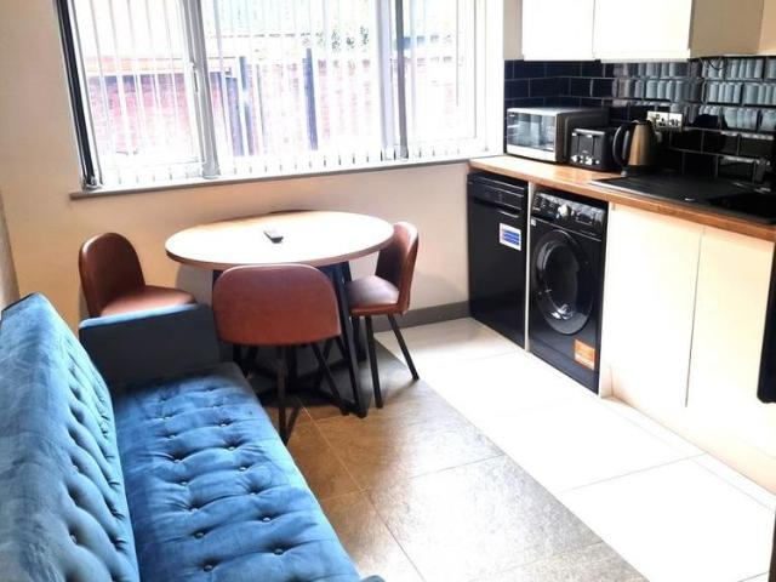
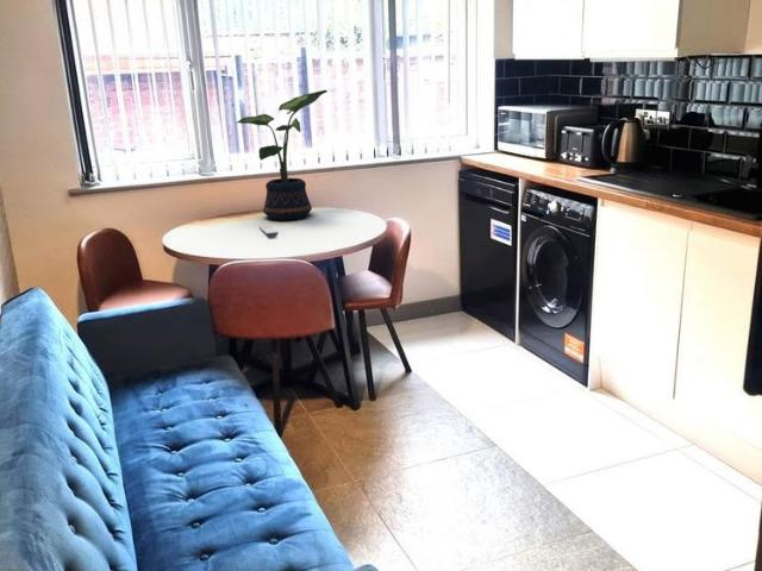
+ potted plant (286, 156)
